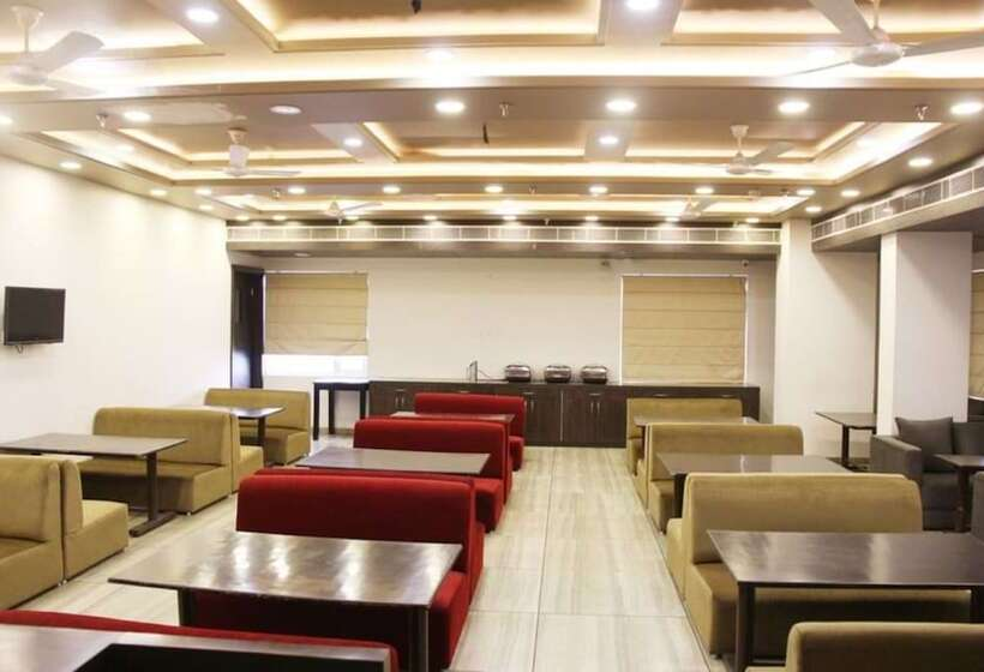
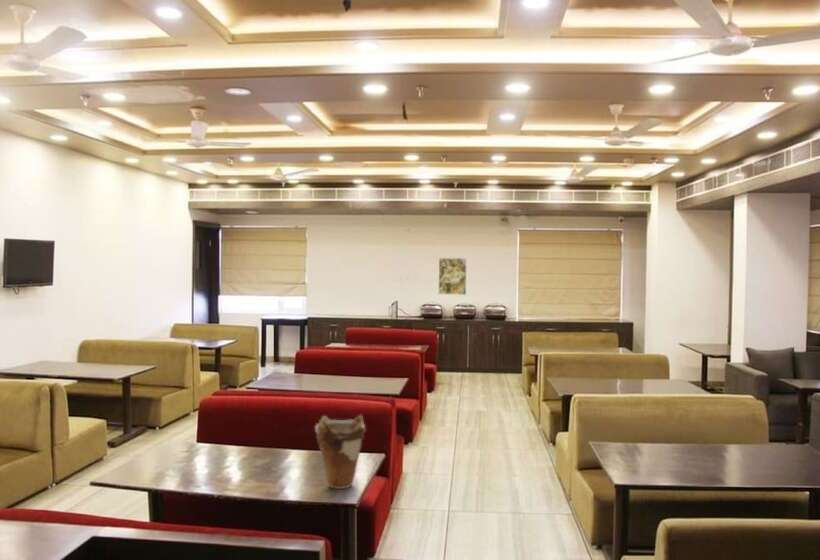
+ vase (340, 449)
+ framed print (452, 276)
